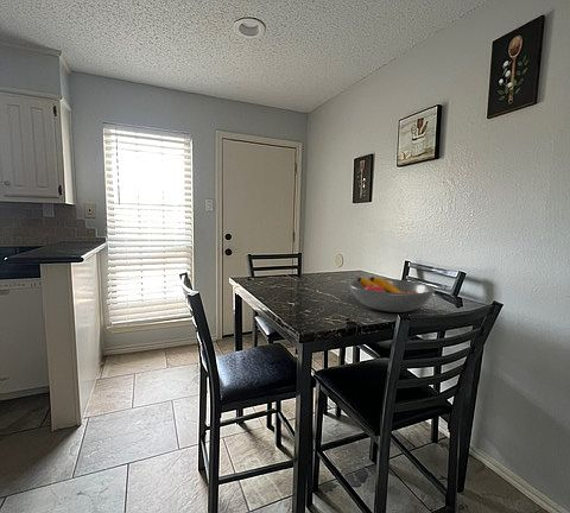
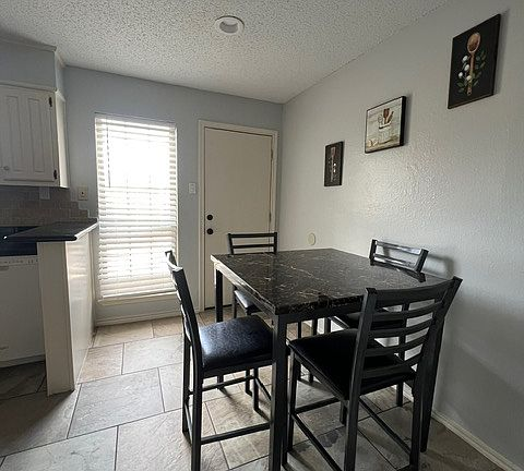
- fruit bowl (390, 293)
